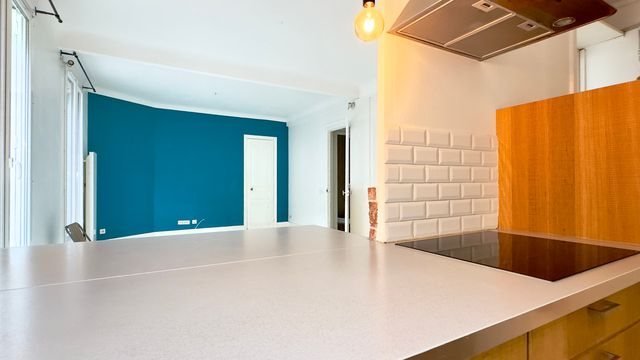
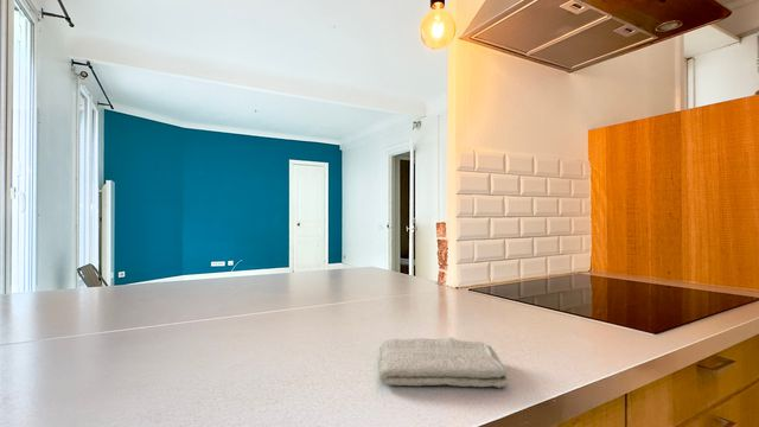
+ washcloth (439, 359)
